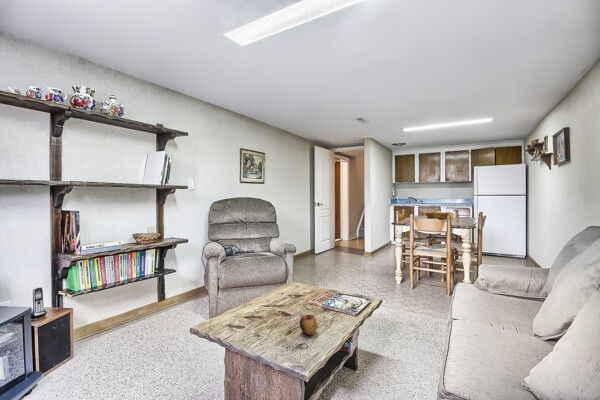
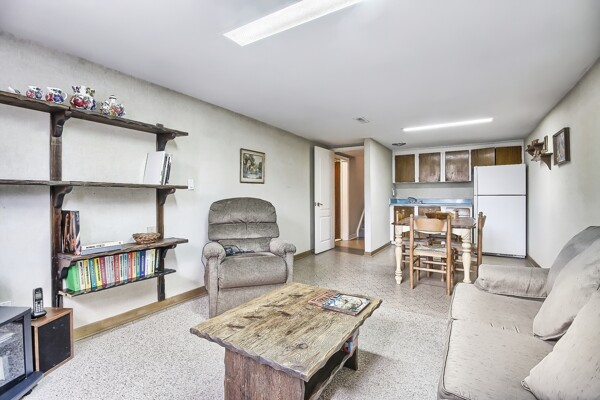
- apple (308, 325)
